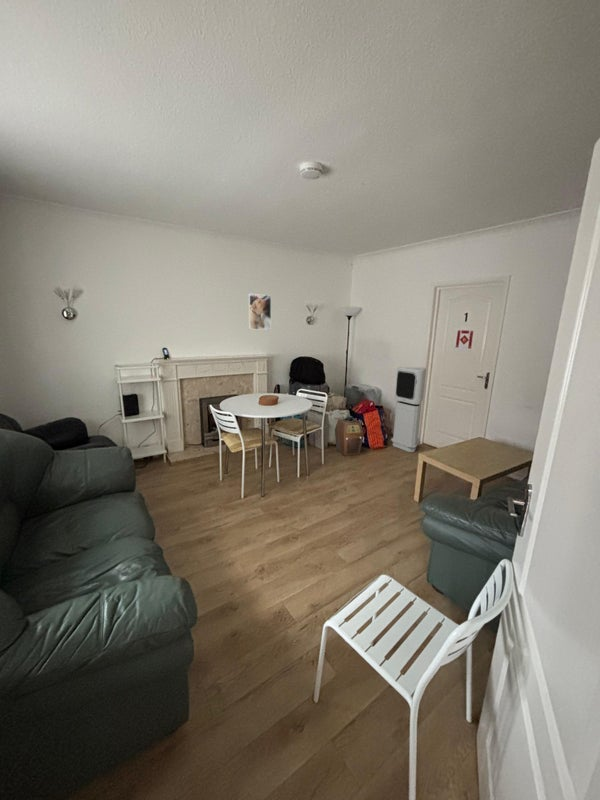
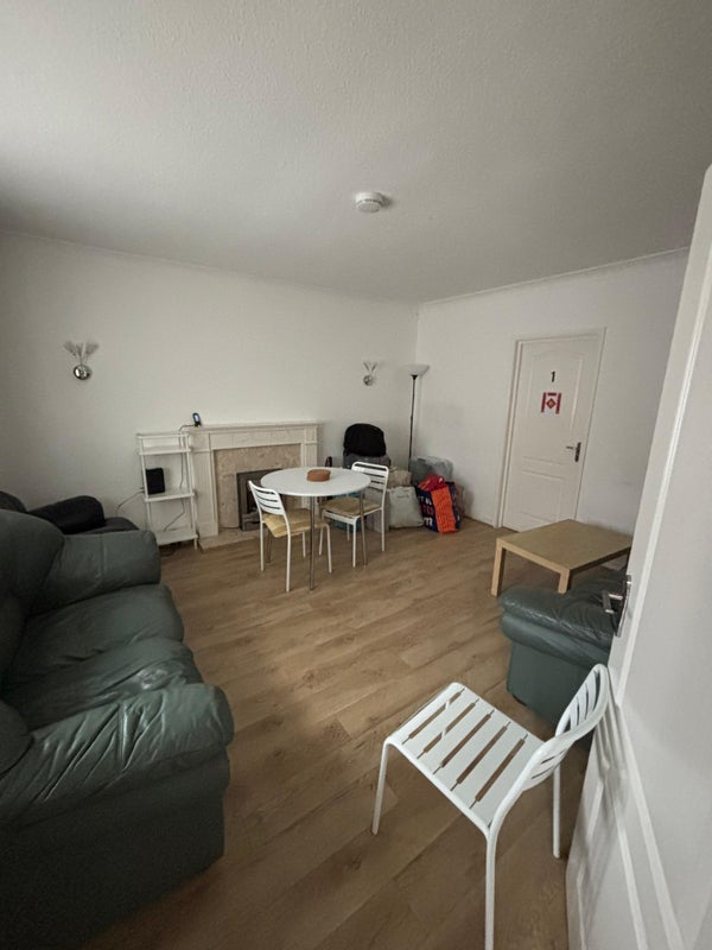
- speaker (348, 434)
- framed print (260, 312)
- air purifier (412, 408)
